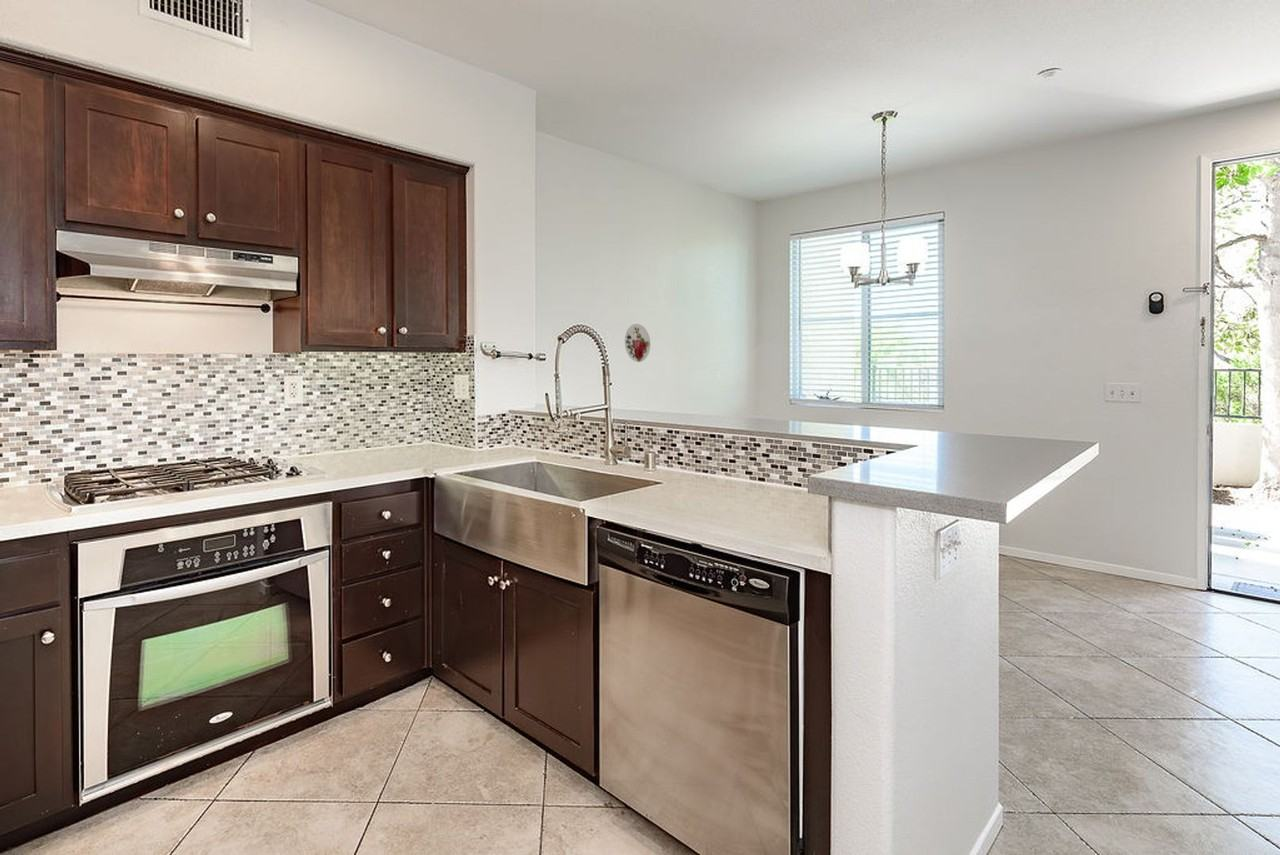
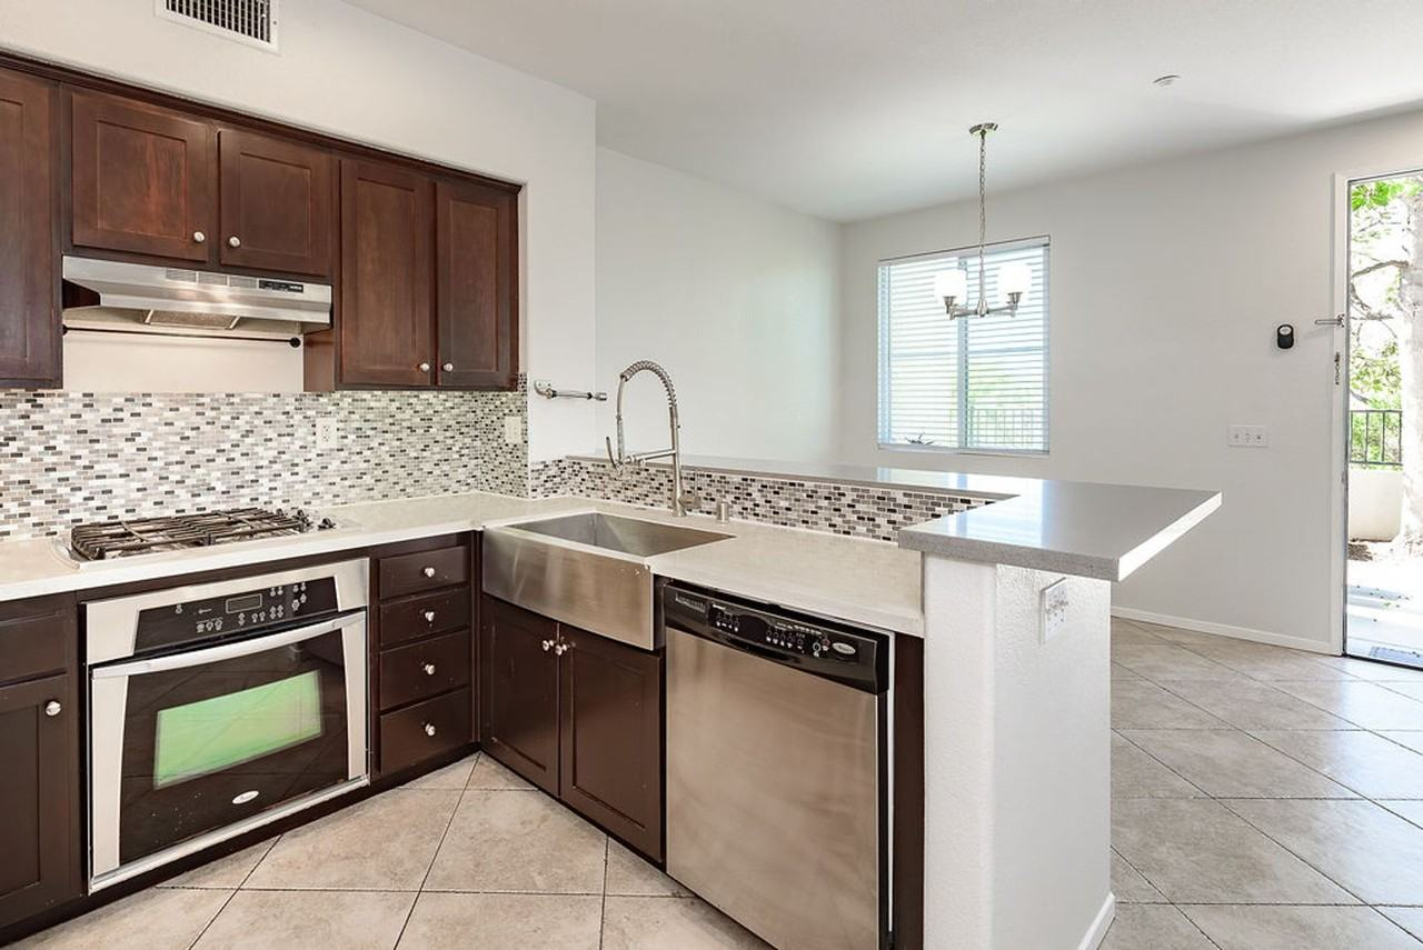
- decorative plate (638, 342)
